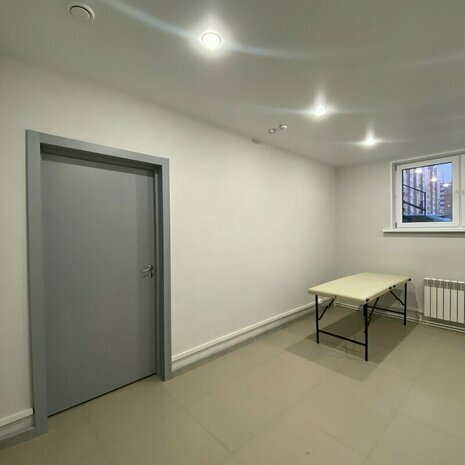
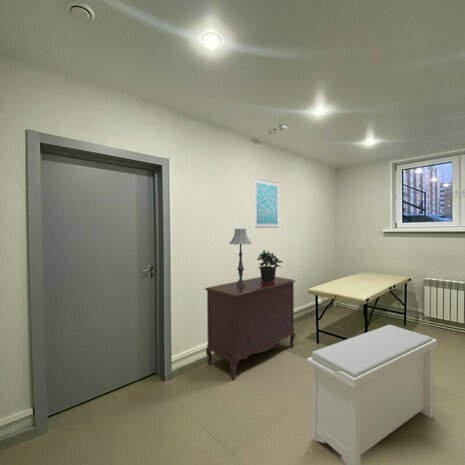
+ table lamp (240, 256)
+ bench (375, 385)
+ dresser (253, 319)
+ wall art (267, 204)
+ potted plant (266, 265)
